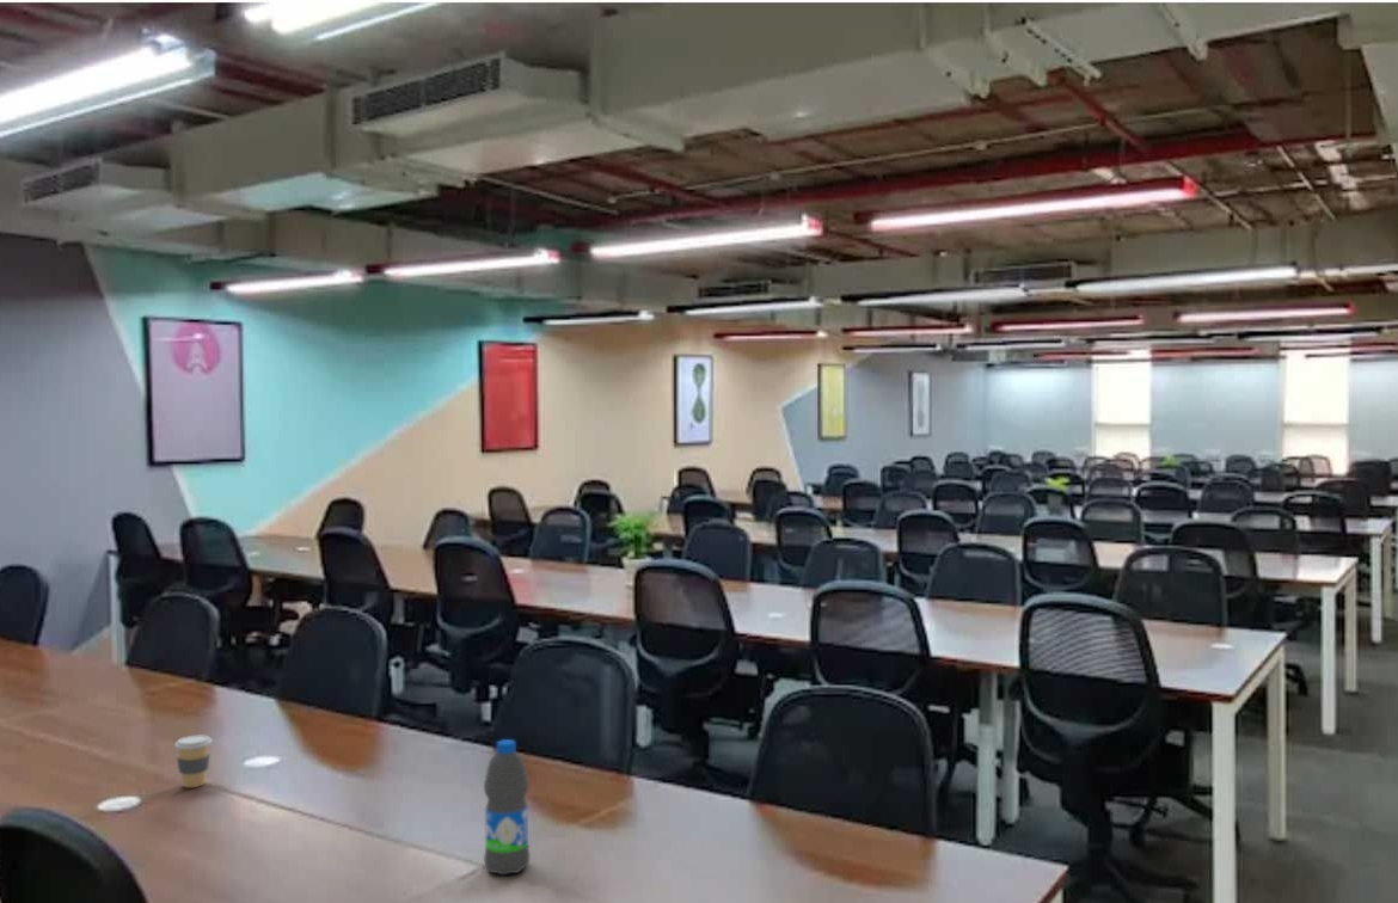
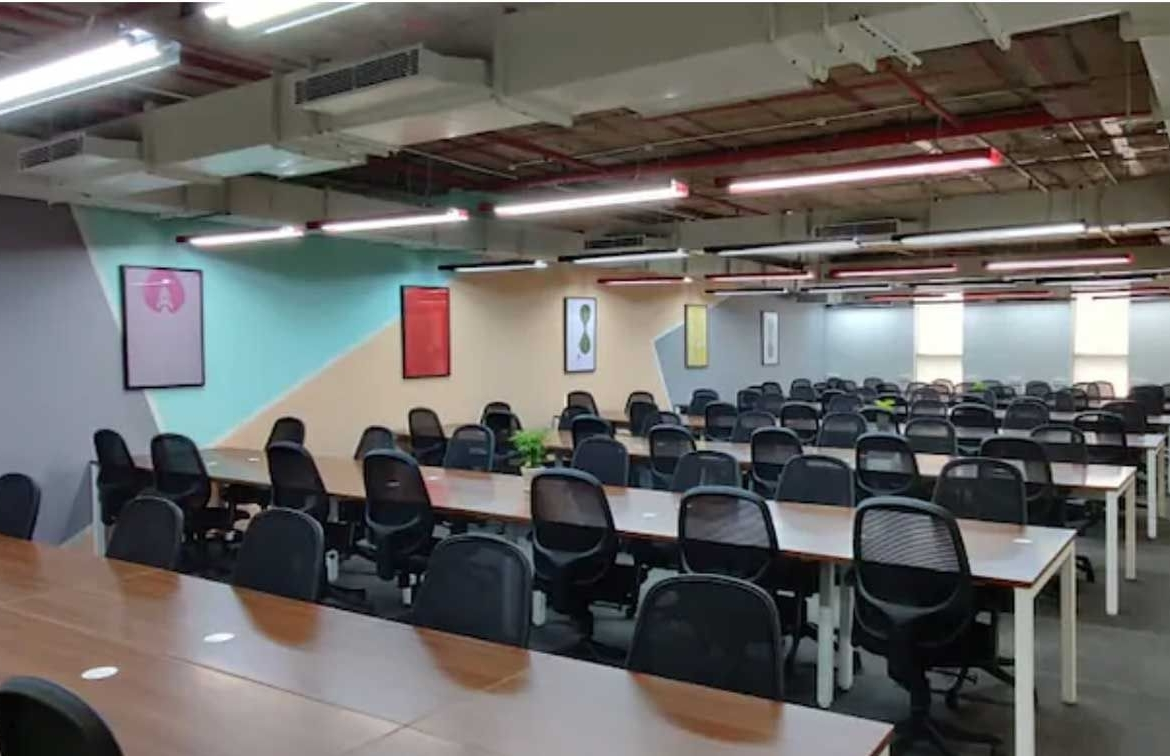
- water bottle (507, 804)
- coffee cup (194, 761)
